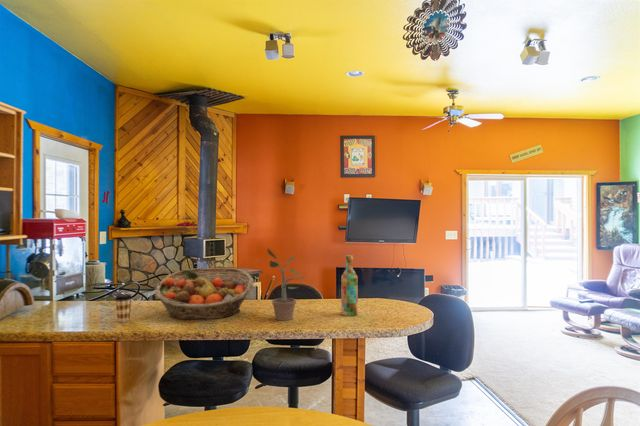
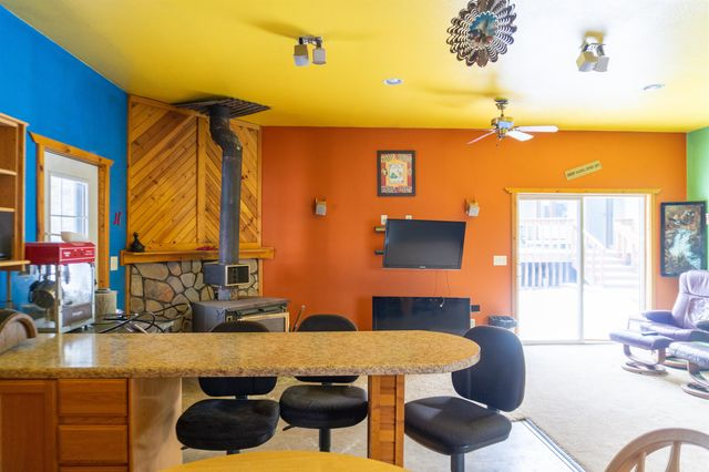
- coffee cup (123, 307)
- wine bottle (349, 284)
- potted plant (285, 281)
- fruit basket (205, 292)
